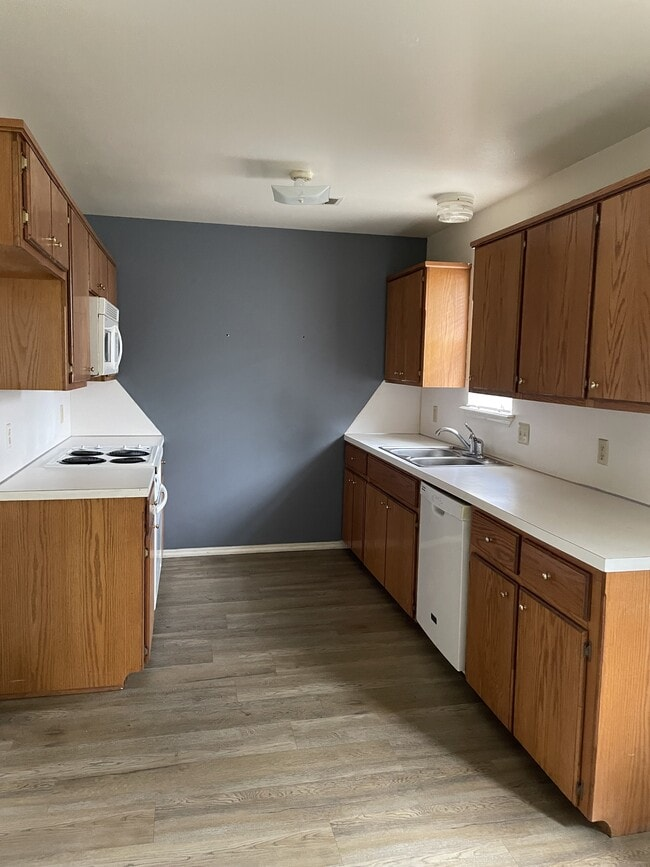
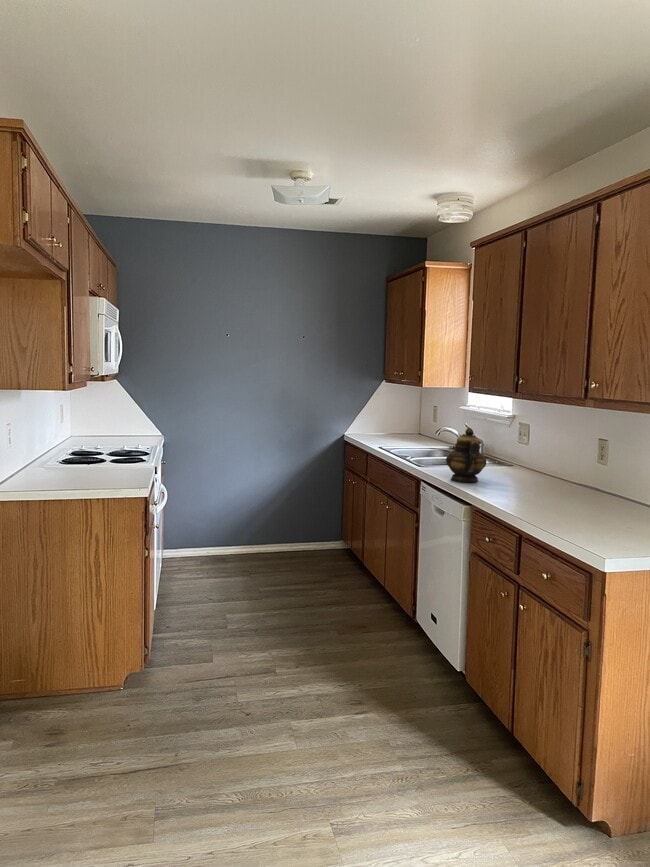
+ teapot (466, 454)
